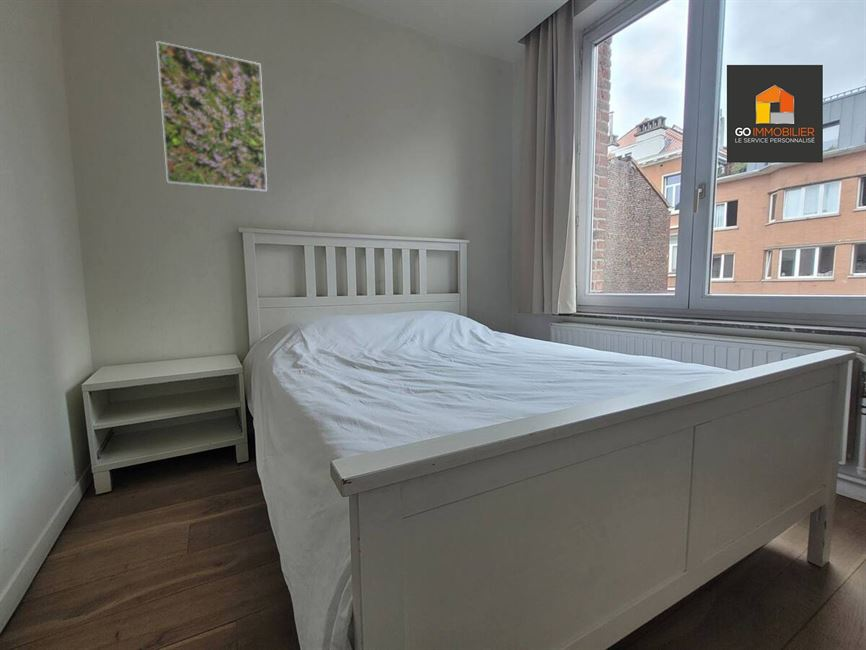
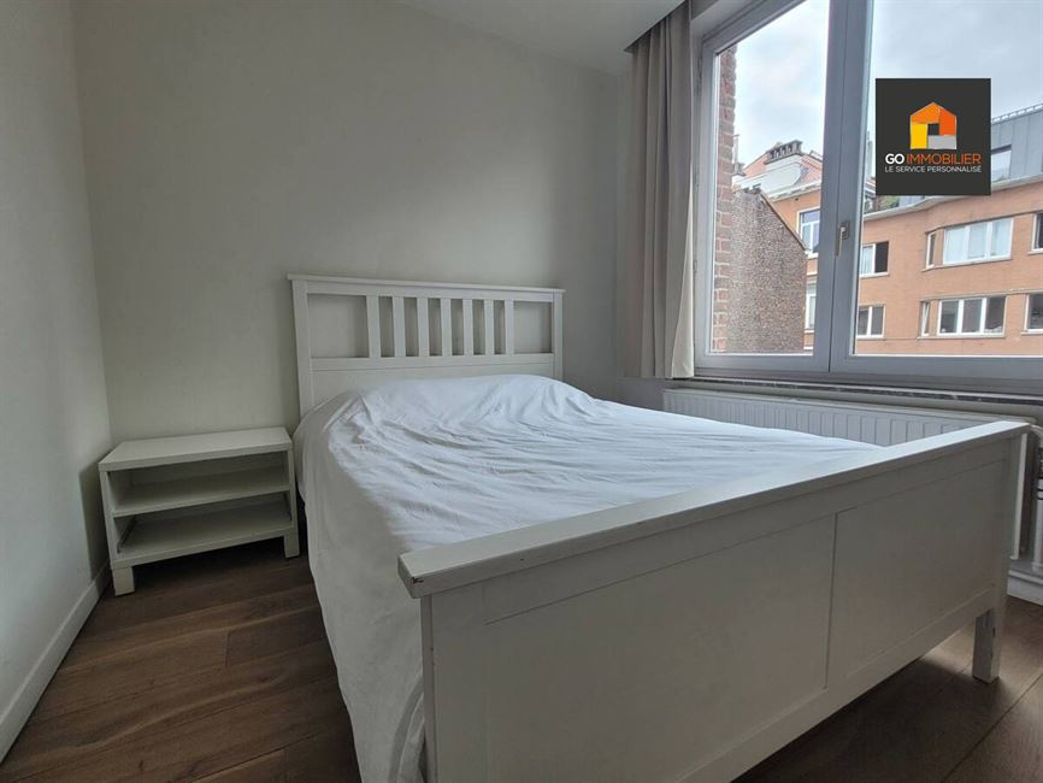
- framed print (215, 122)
